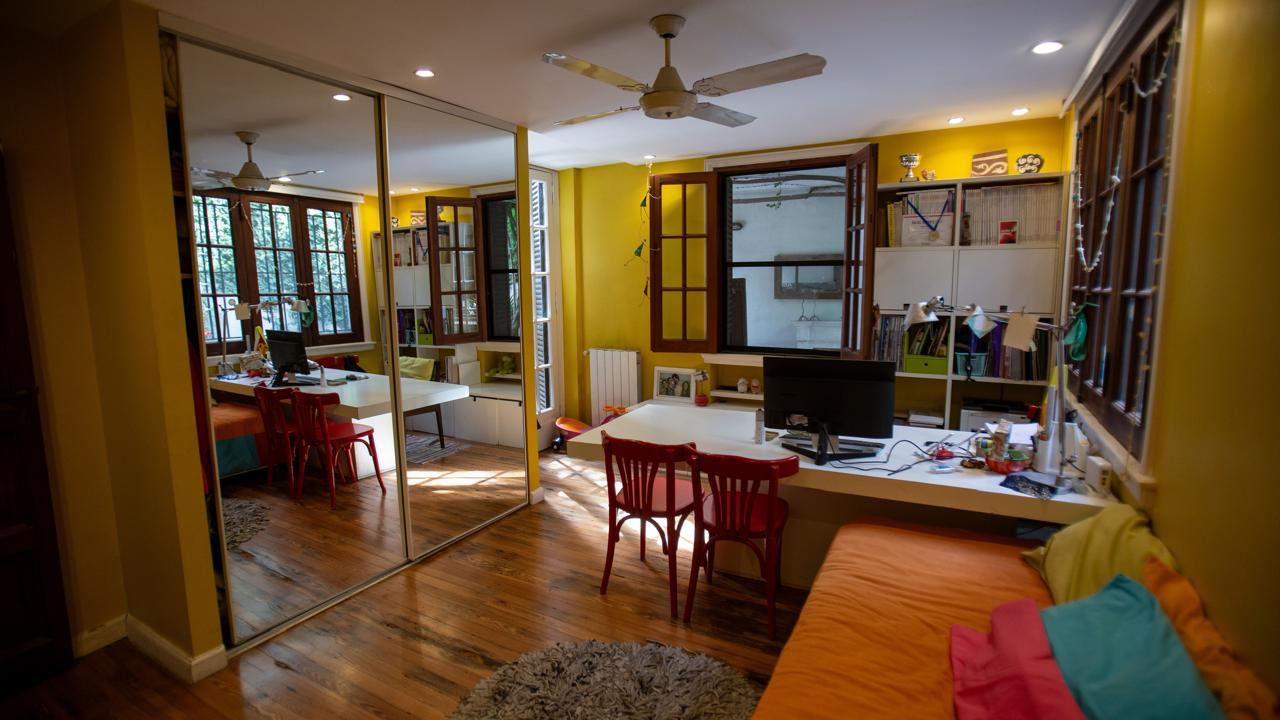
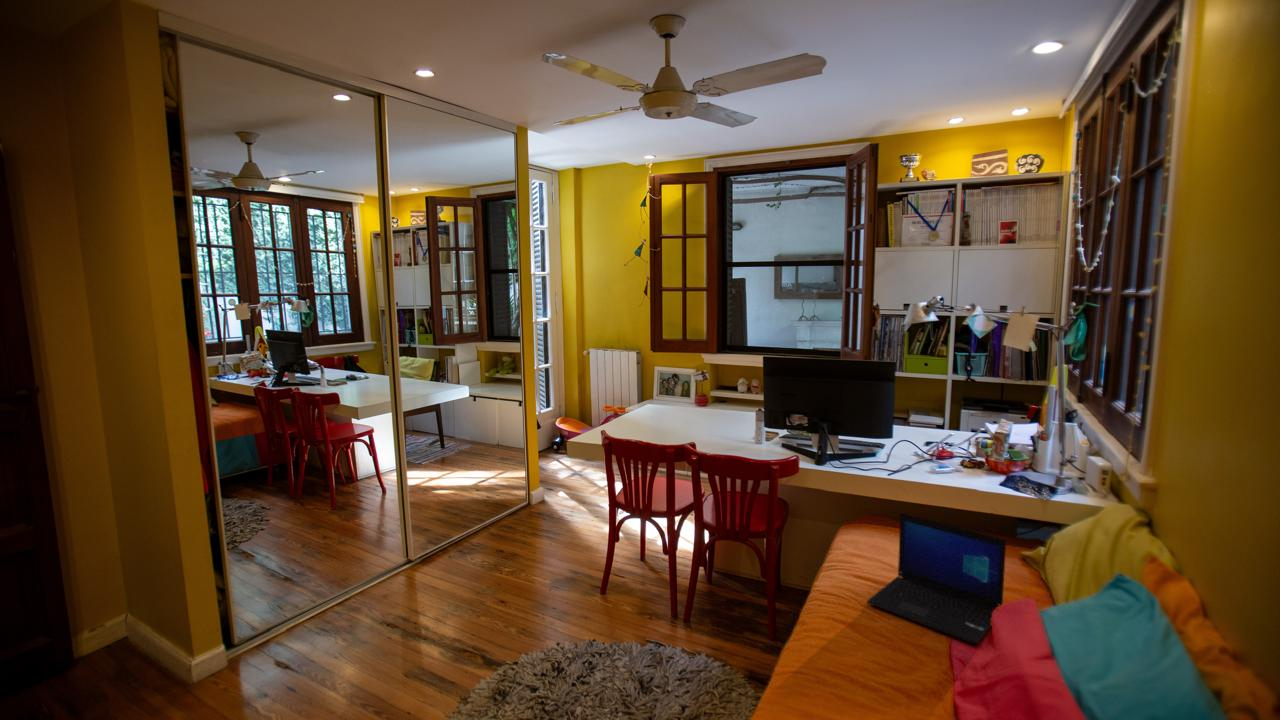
+ laptop (935, 572)
